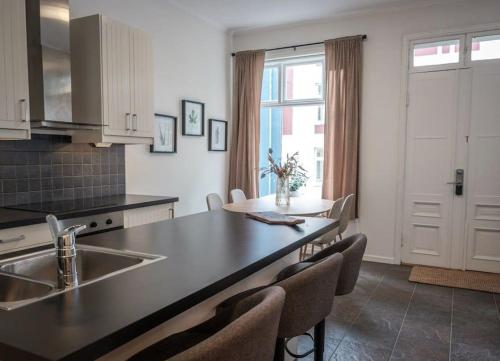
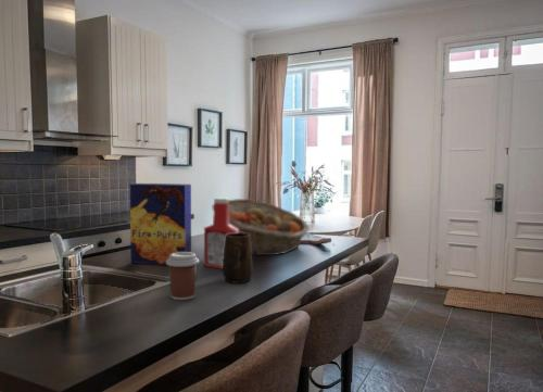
+ cereal box (161, 223)
+ soap bottle (220, 232)
+ coffee cup (182, 275)
+ mug (237, 257)
+ fruit basket (261, 224)
